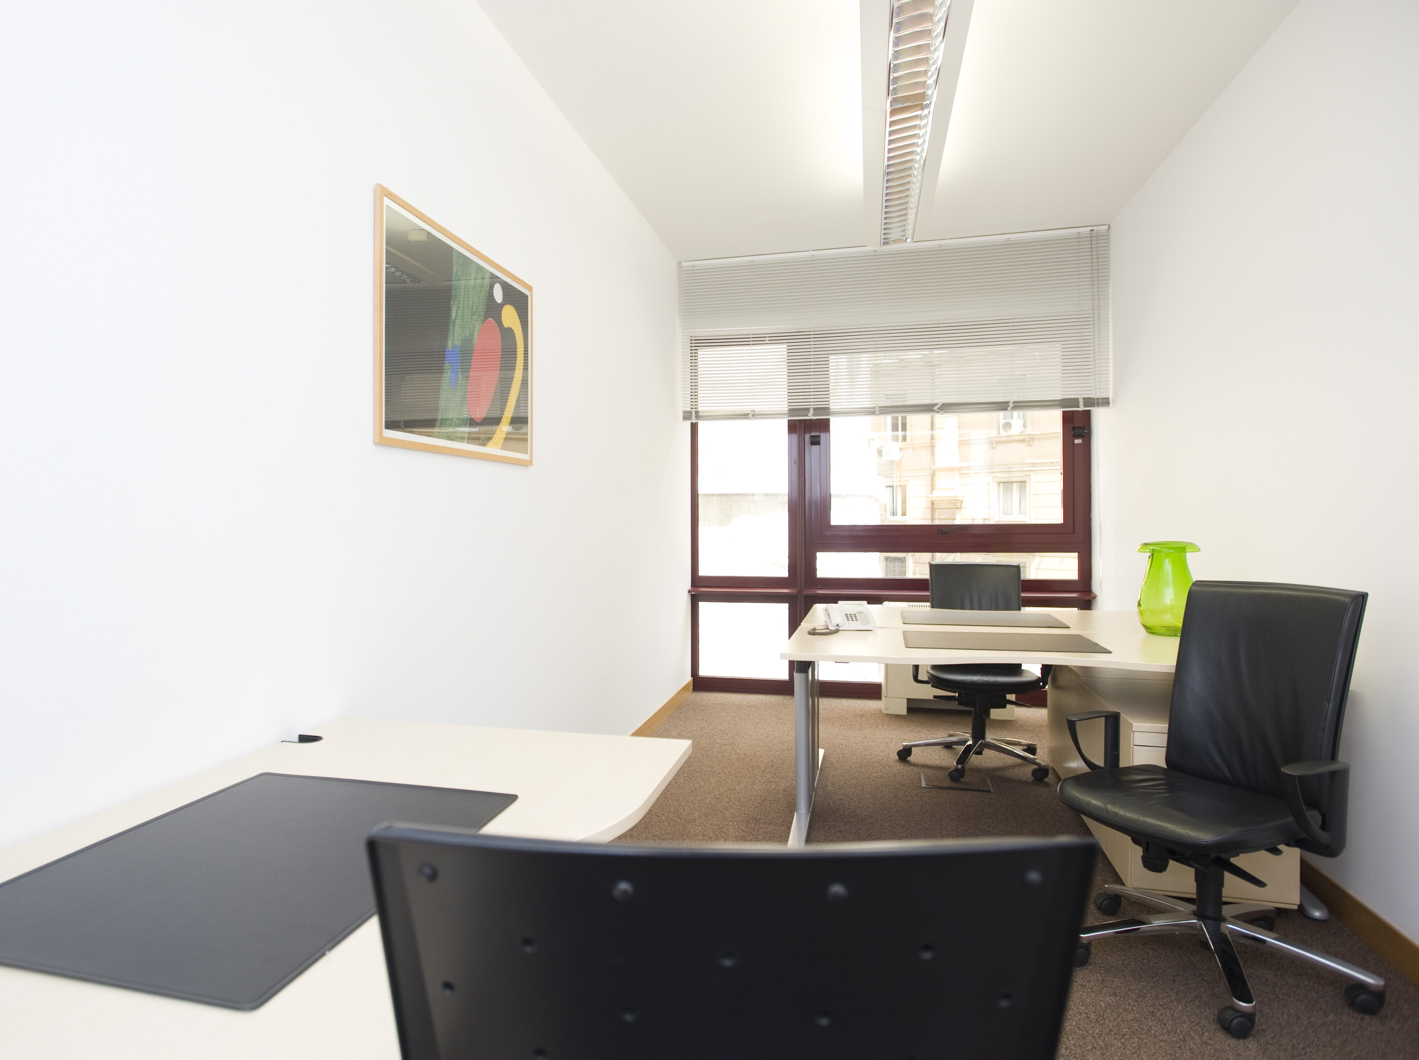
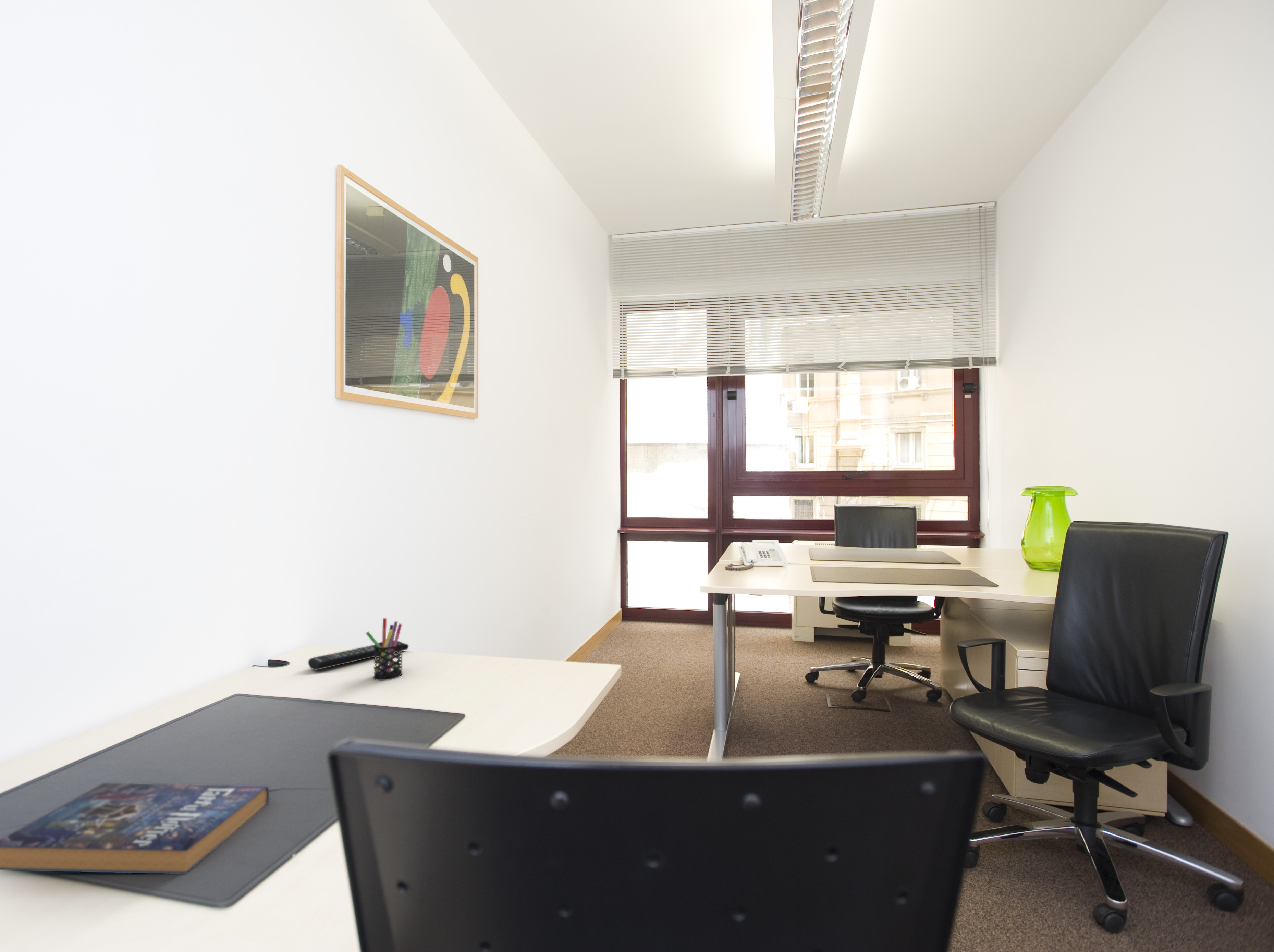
+ pen holder (384, 648)
+ book (142, 823)
+ remote control (360, 654)
